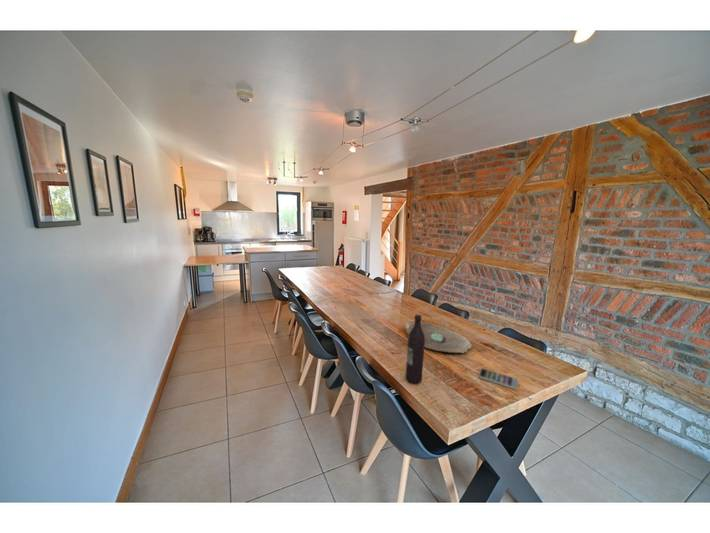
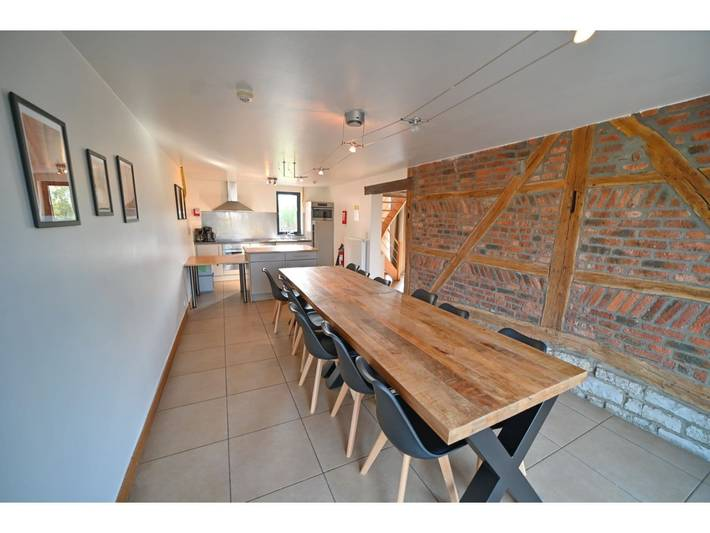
- decorative bowl (437, 335)
- wine bottle (415, 348)
- smartphone (497, 378)
